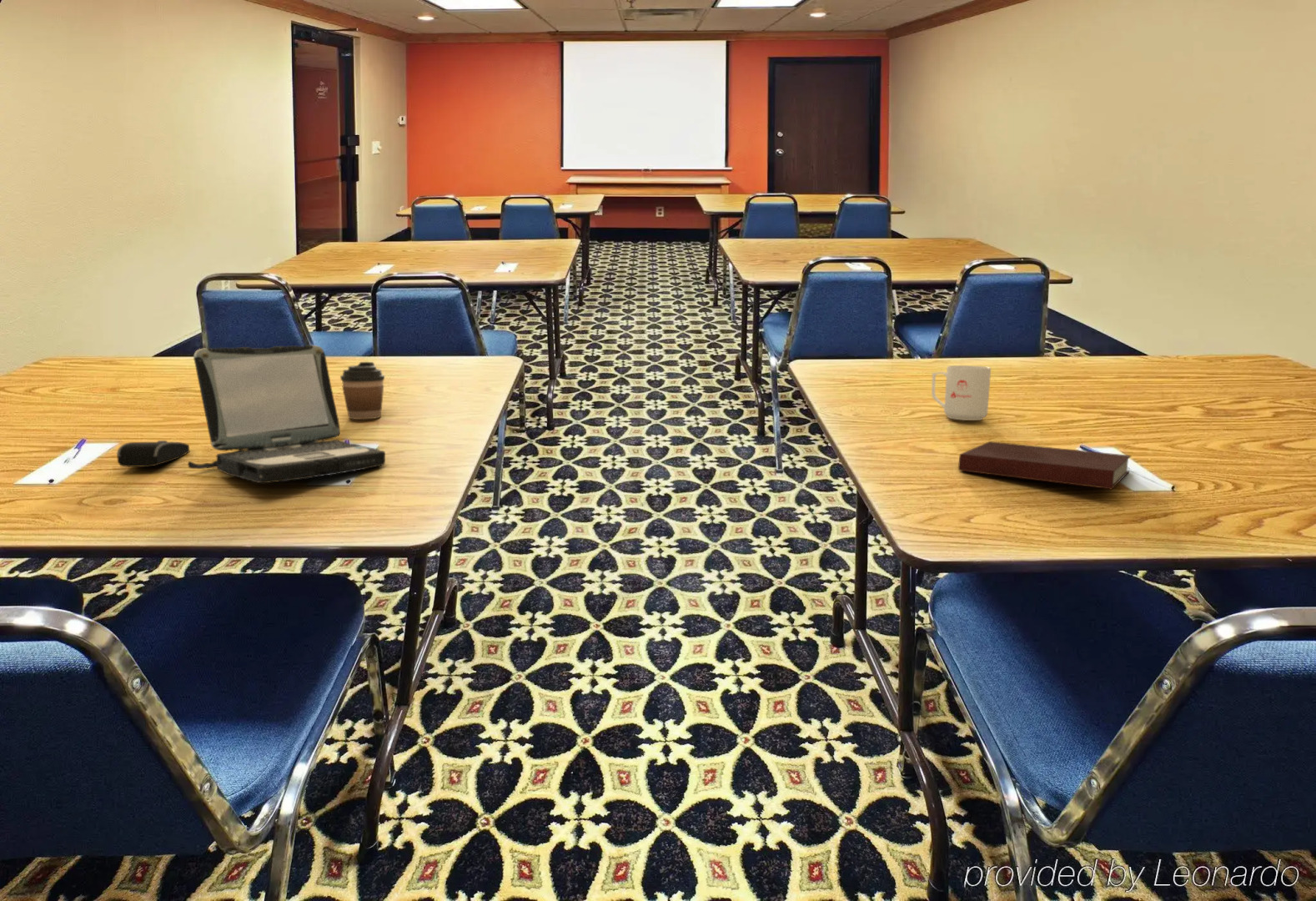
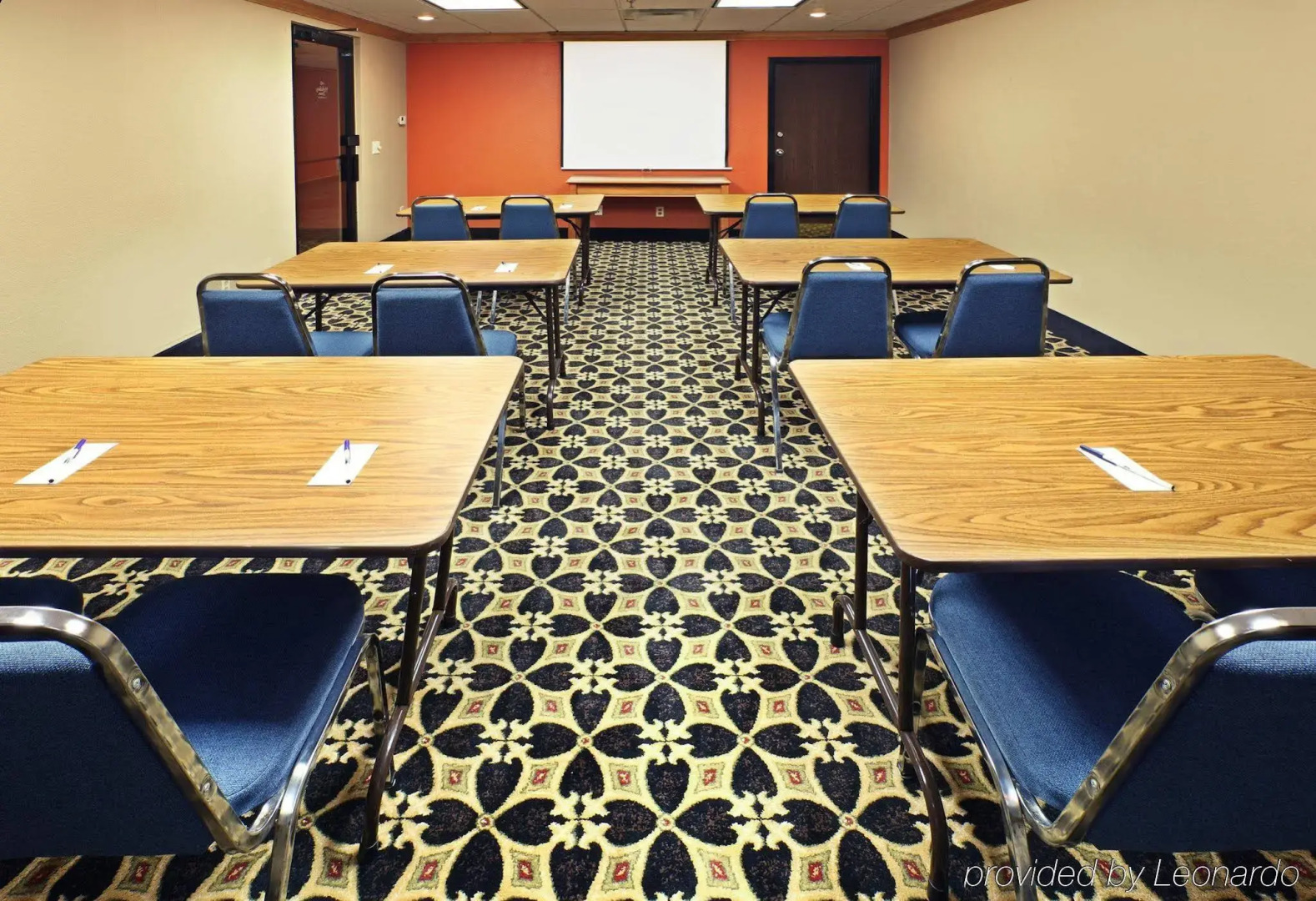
- notebook (1044, 463)
- coffee cup (363, 390)
- computer mouse (155, 450)
- laptop (288, 408)
- mug (959, 392)
